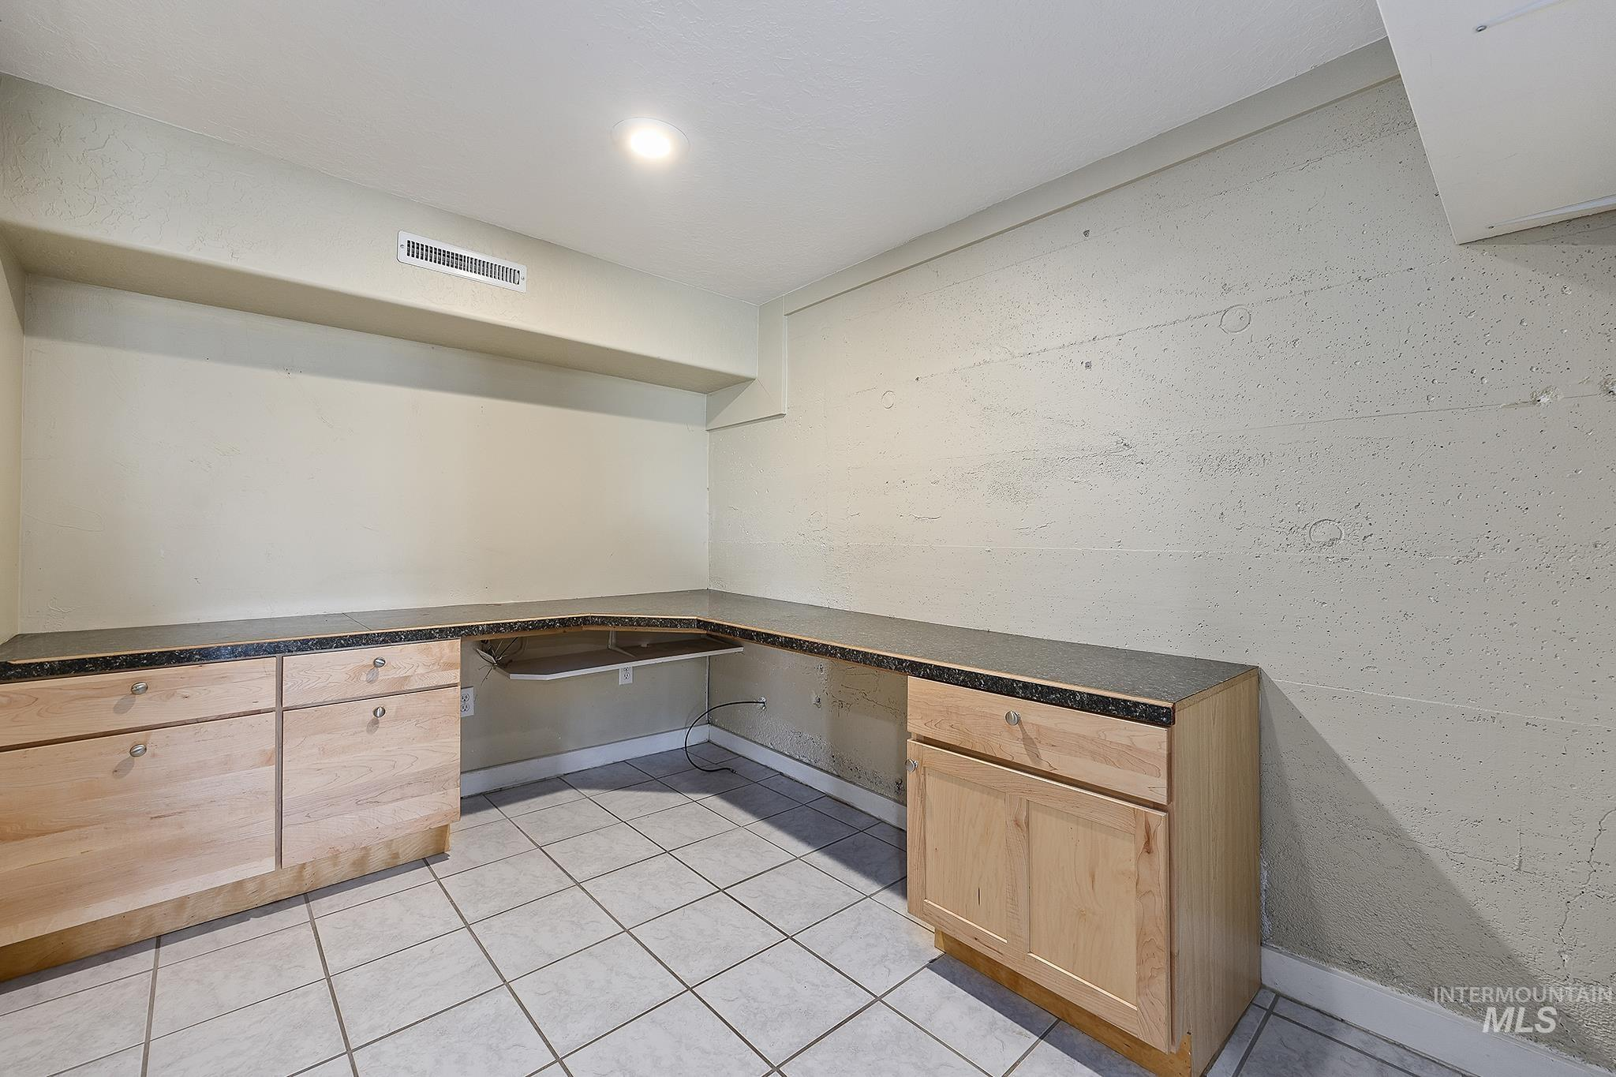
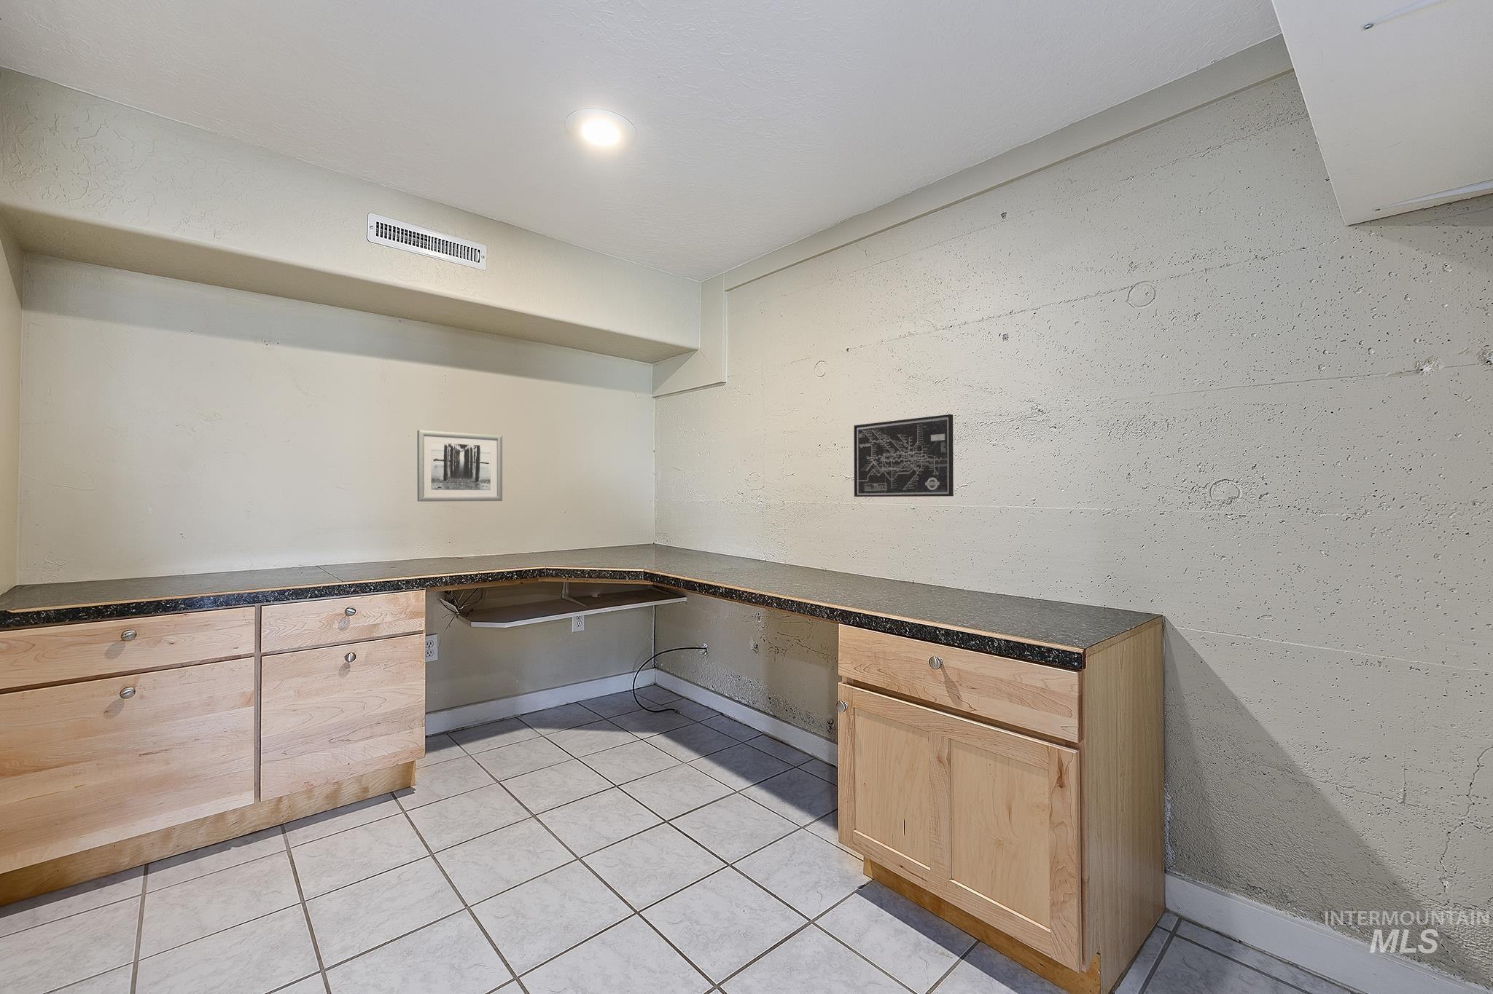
+ wall art (900, 458)
+ wall art (462, 467)
